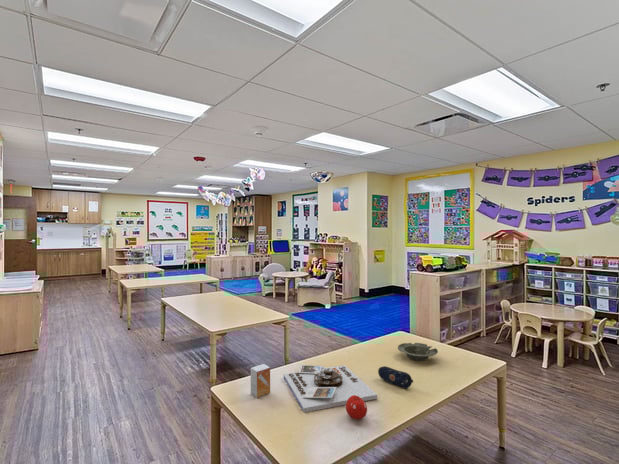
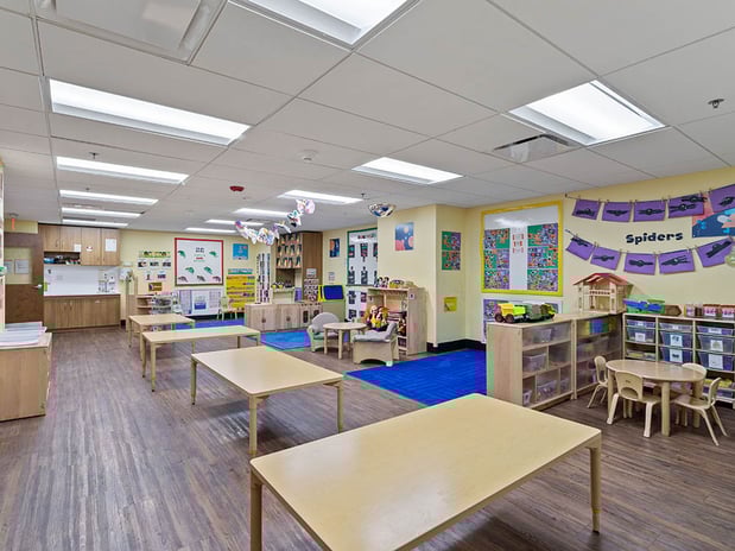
- bowl (417, 353)
- fruit (356, 406)
- small box (260, 380)
- board game (324, 376)
- pencil case (394, 376)
